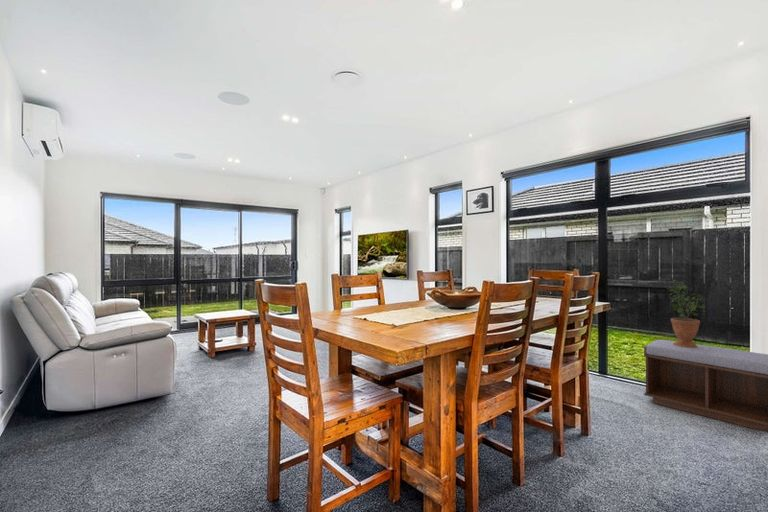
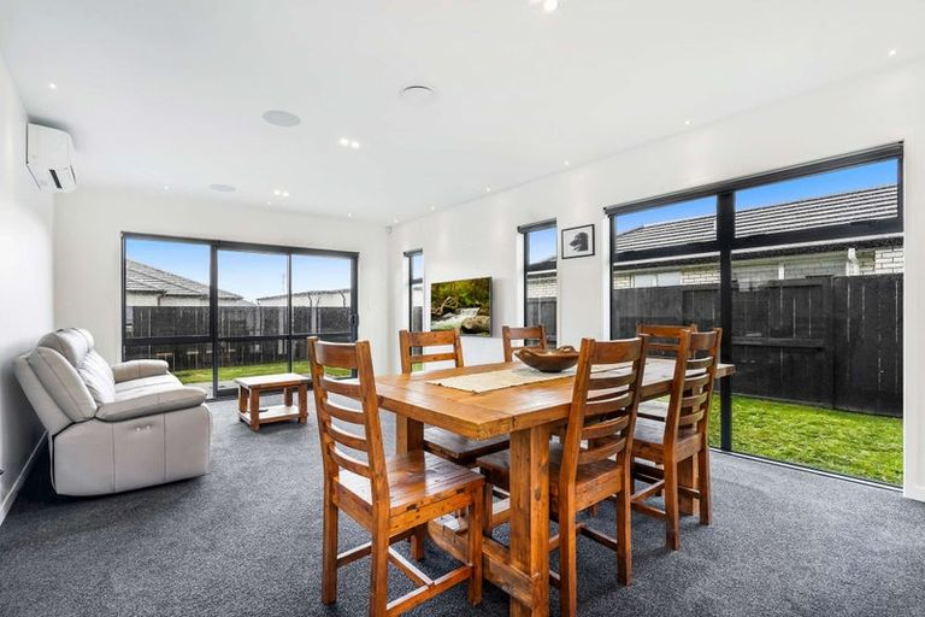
- potted plant (683, 313)
- bench (710, 379)
